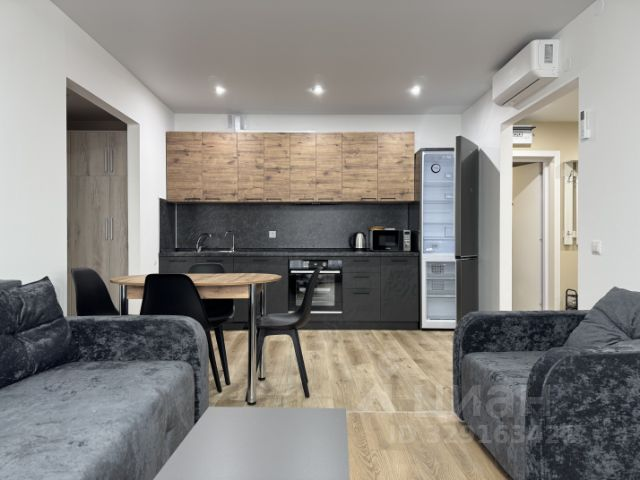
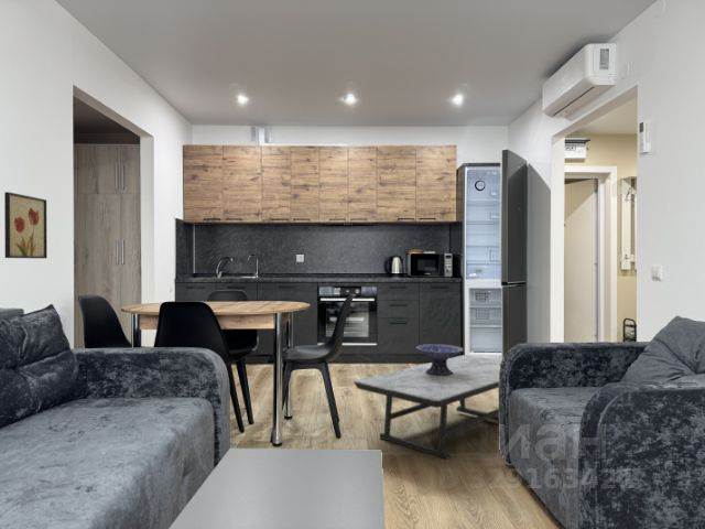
+ wall art (25, 227)
+ decorative bowl (440, 359)
+ coffee table (453, 401)
